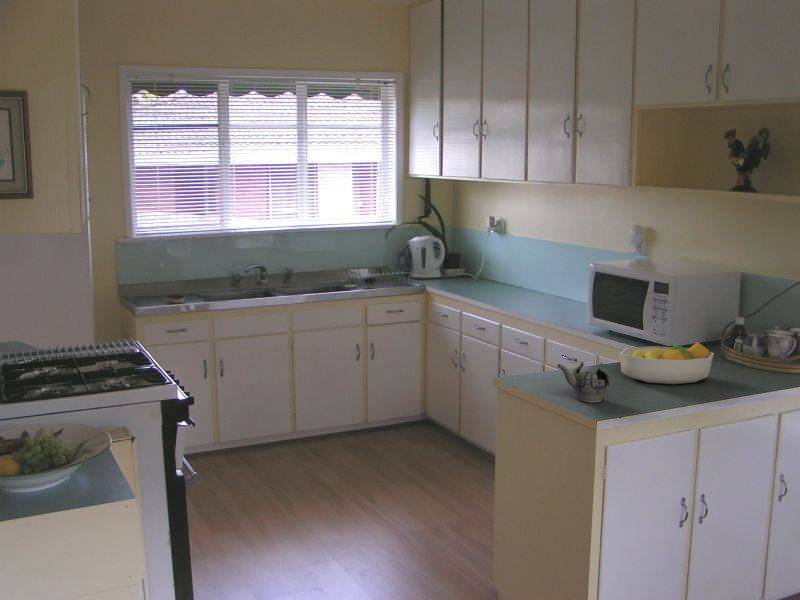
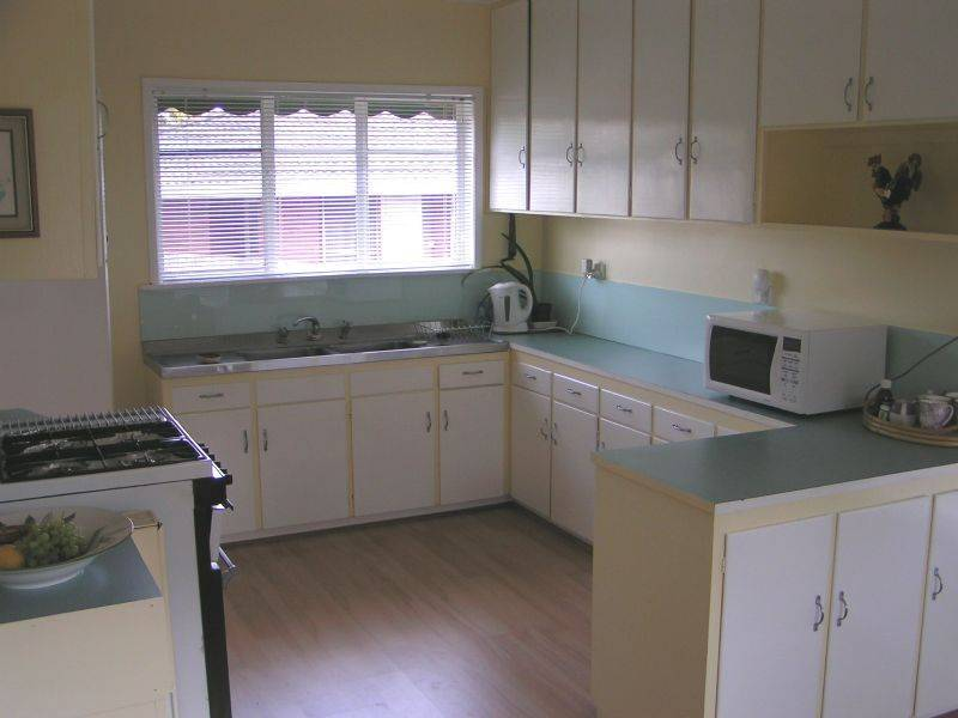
- teapot (583, 381)
- fruit bowl (666, 360)
